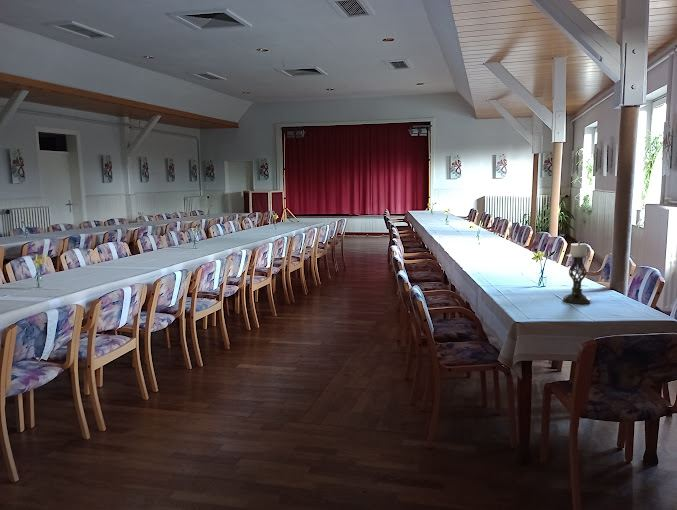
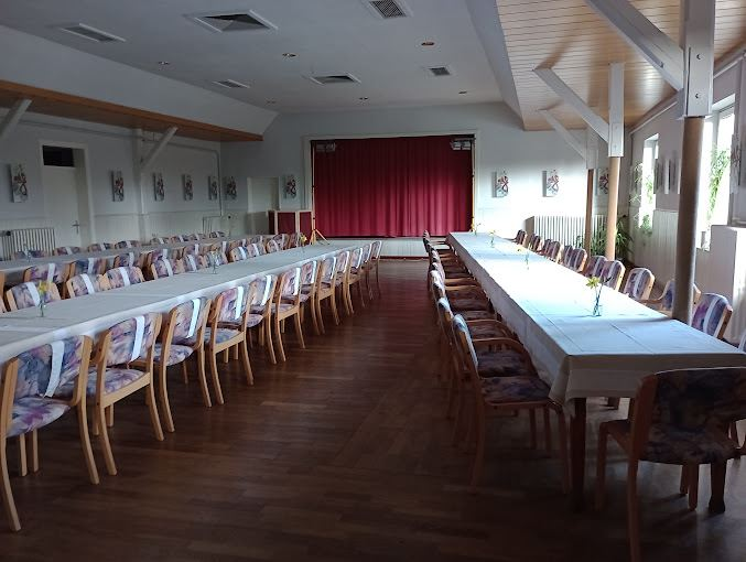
- candle holder (577, 271)
